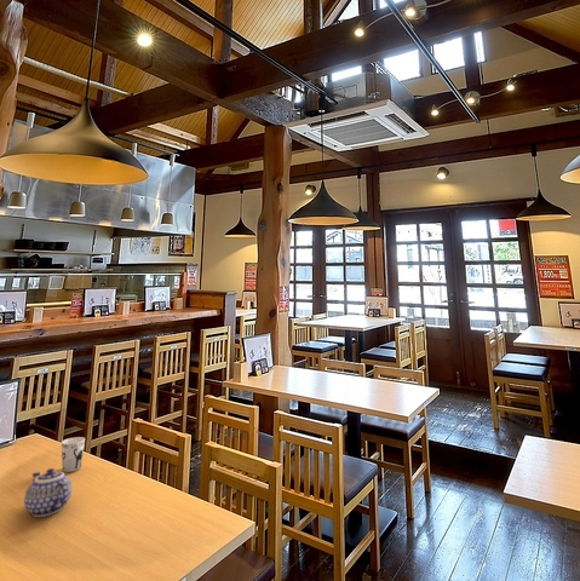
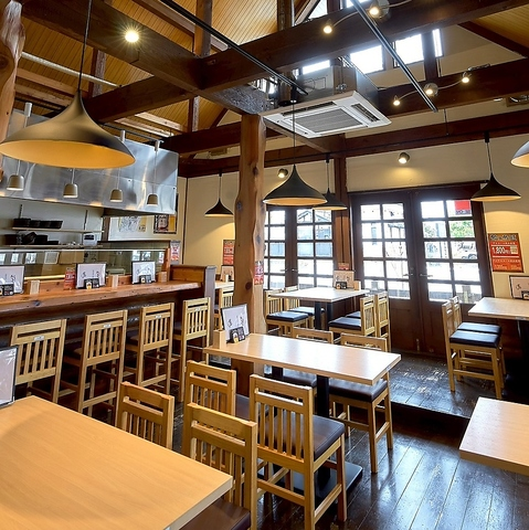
- teapot (48, 489)
- cup (73, 454)
